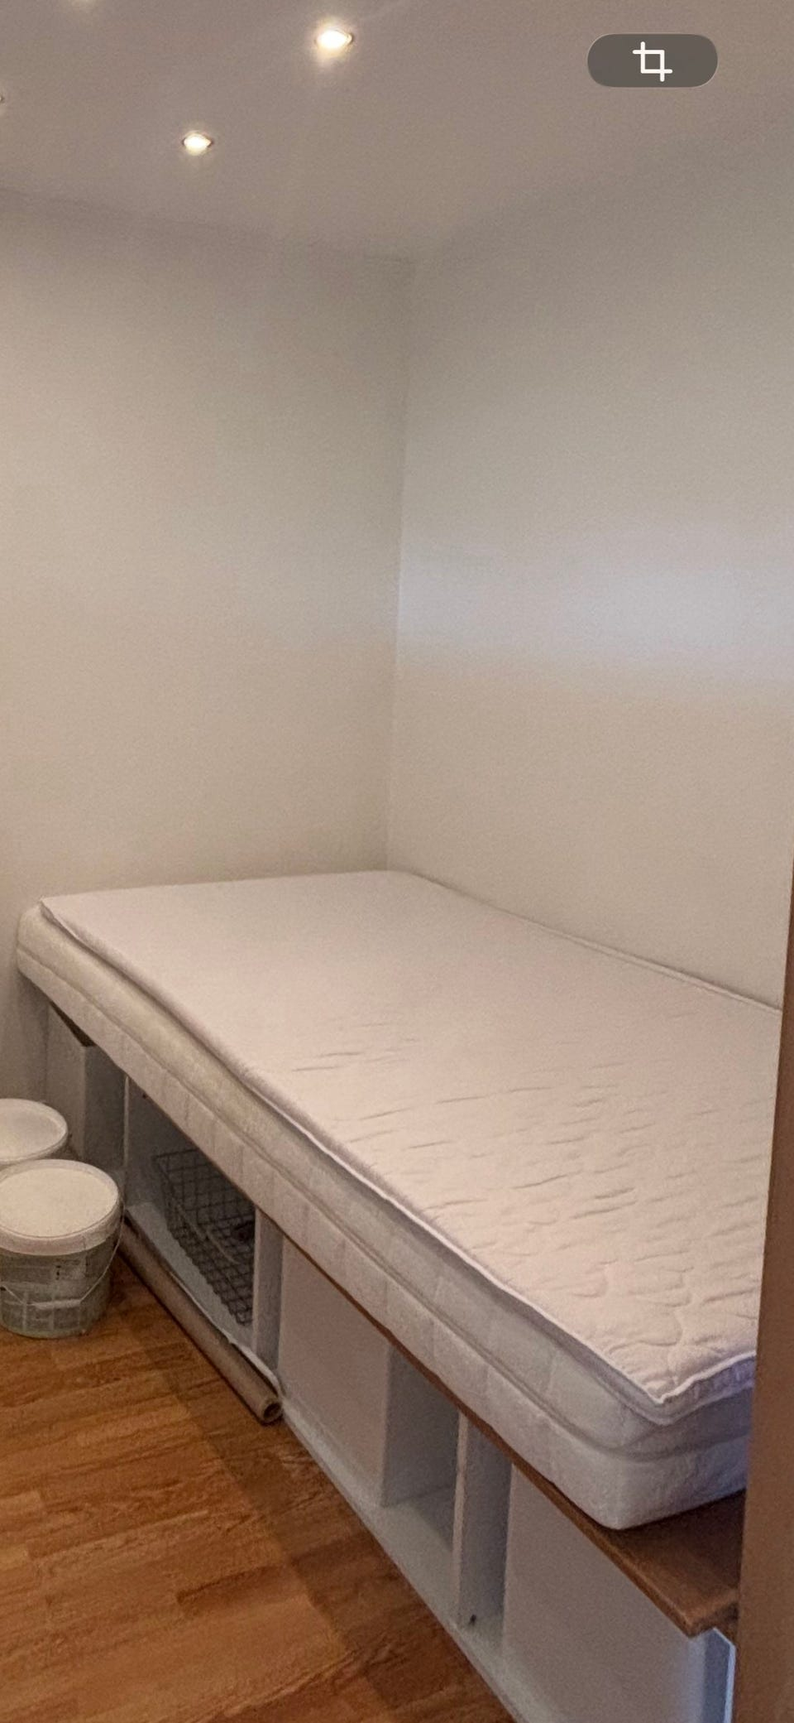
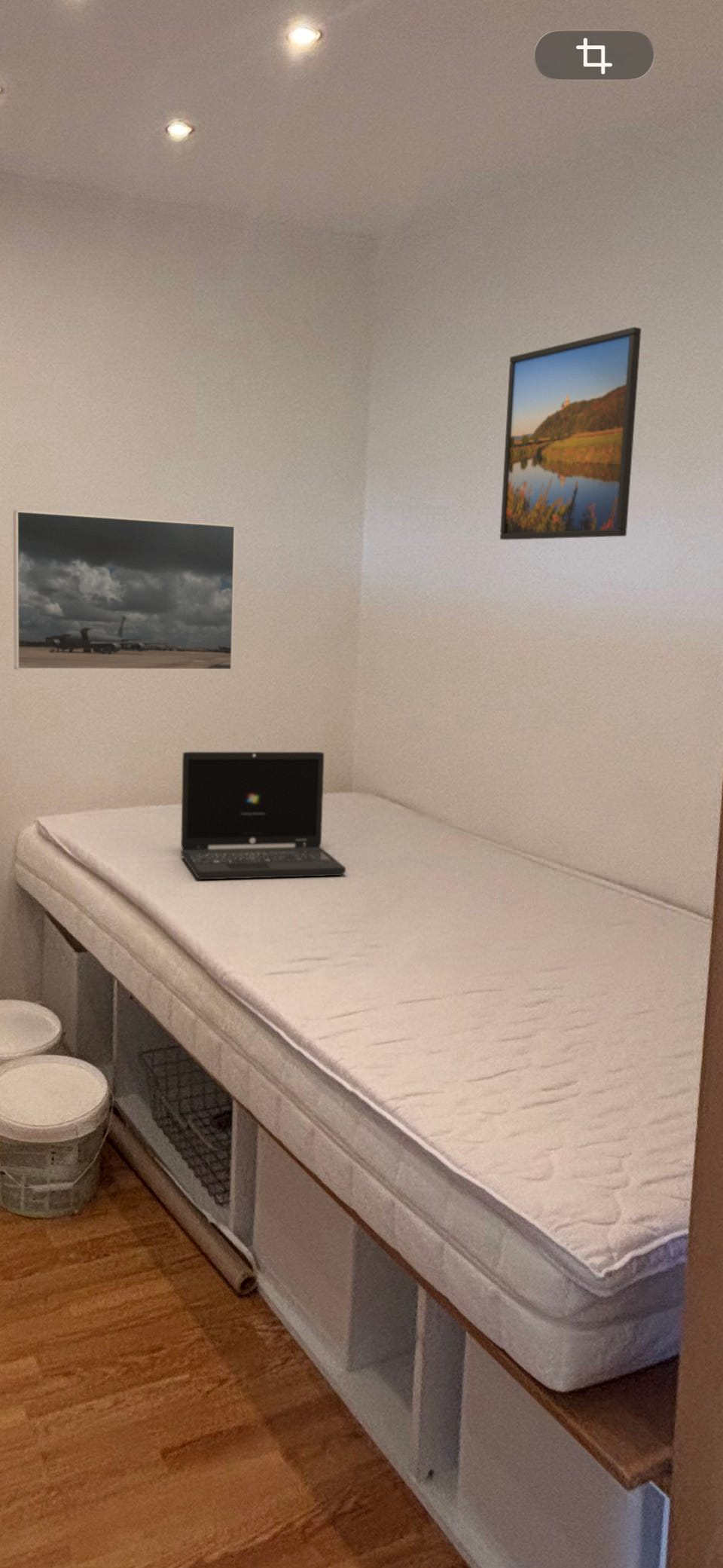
+ laptop (263, 812)
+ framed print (565, 442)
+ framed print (128, 594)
